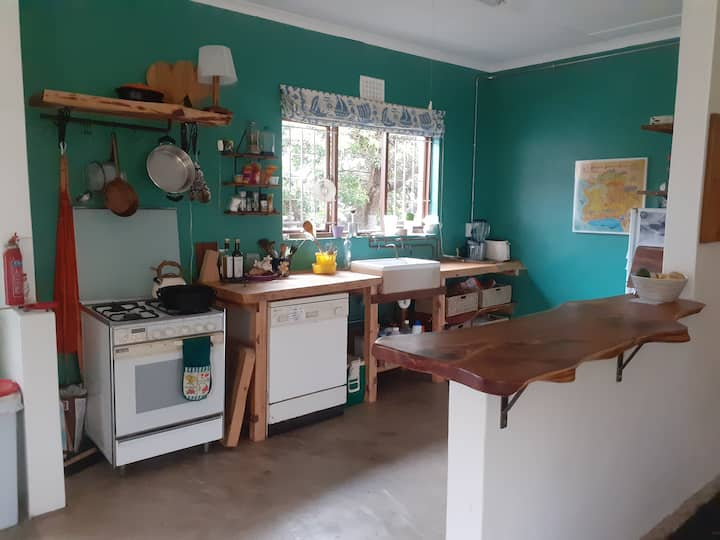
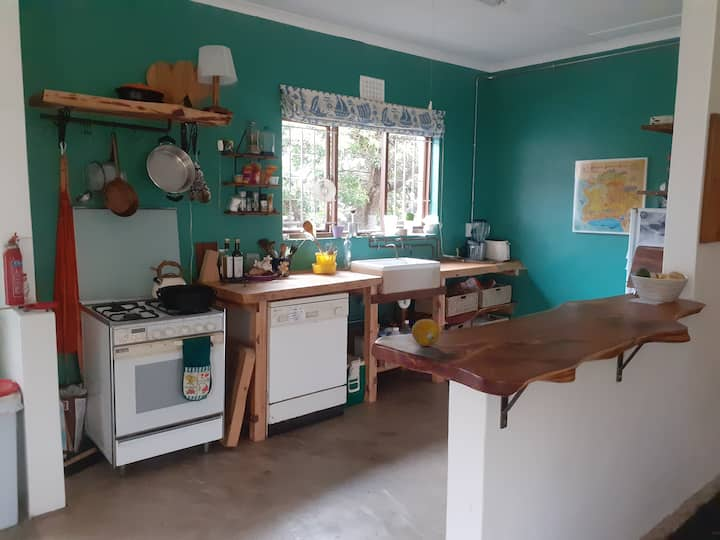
+ fruit (425, 332)
